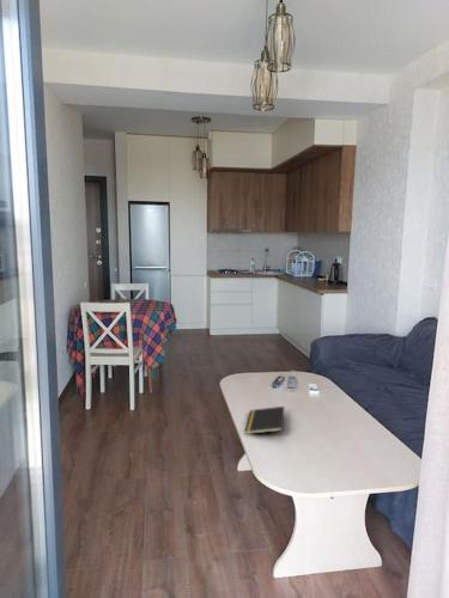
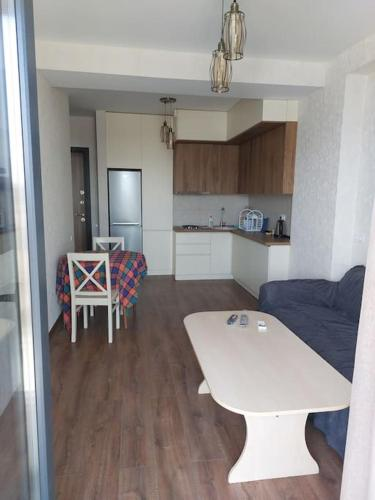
- notepad (265, 419)
